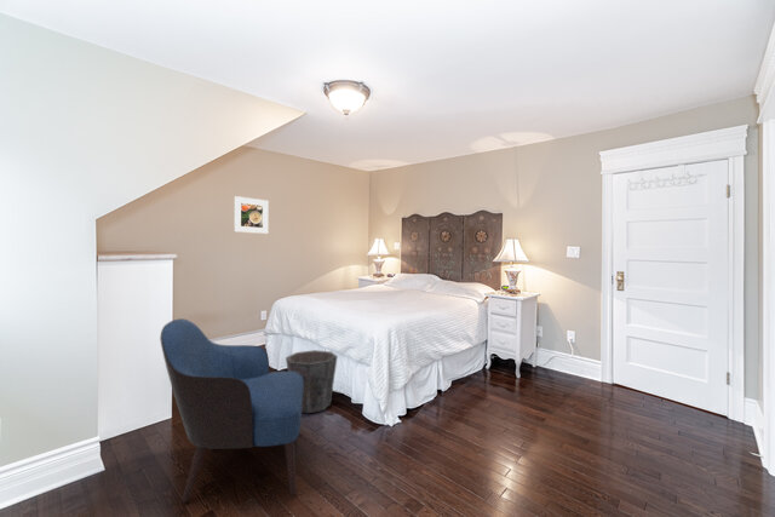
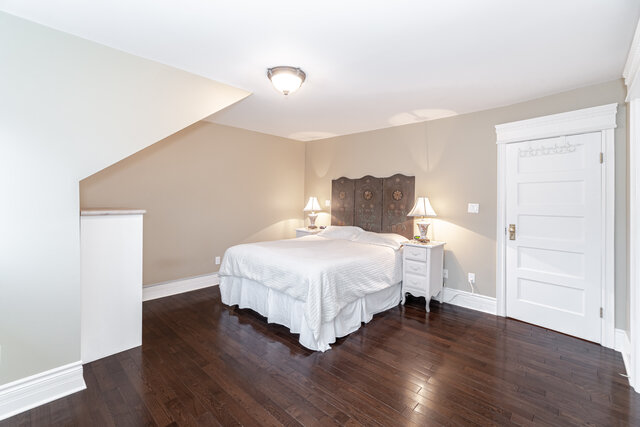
- armchair (237, 394)
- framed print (252, 216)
- waste bin (311, 380)
